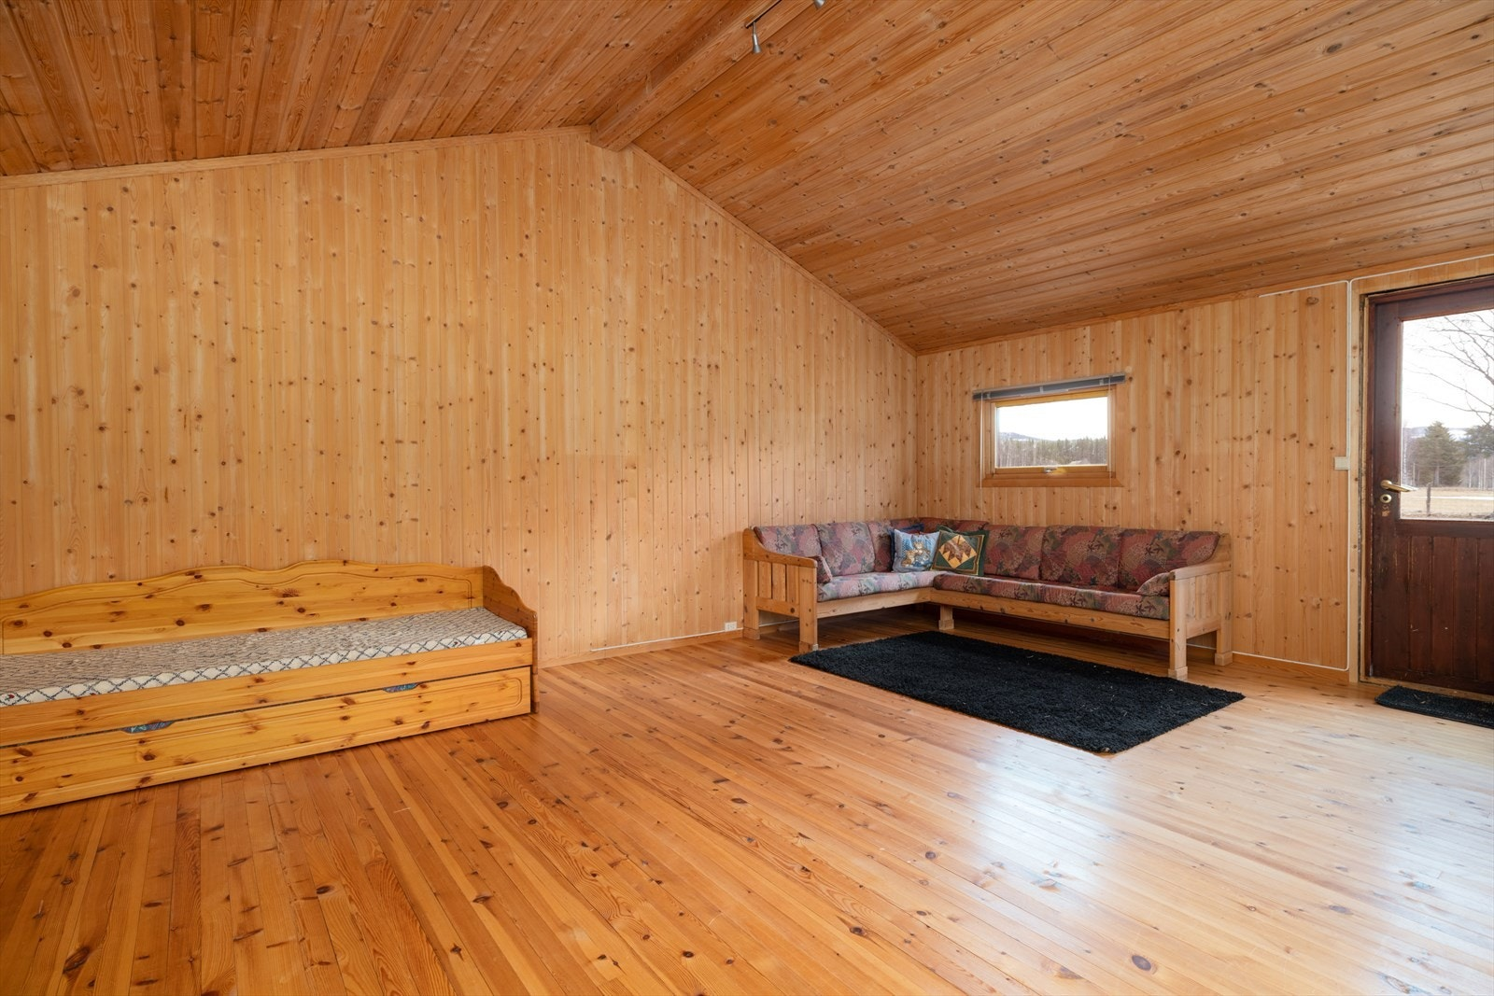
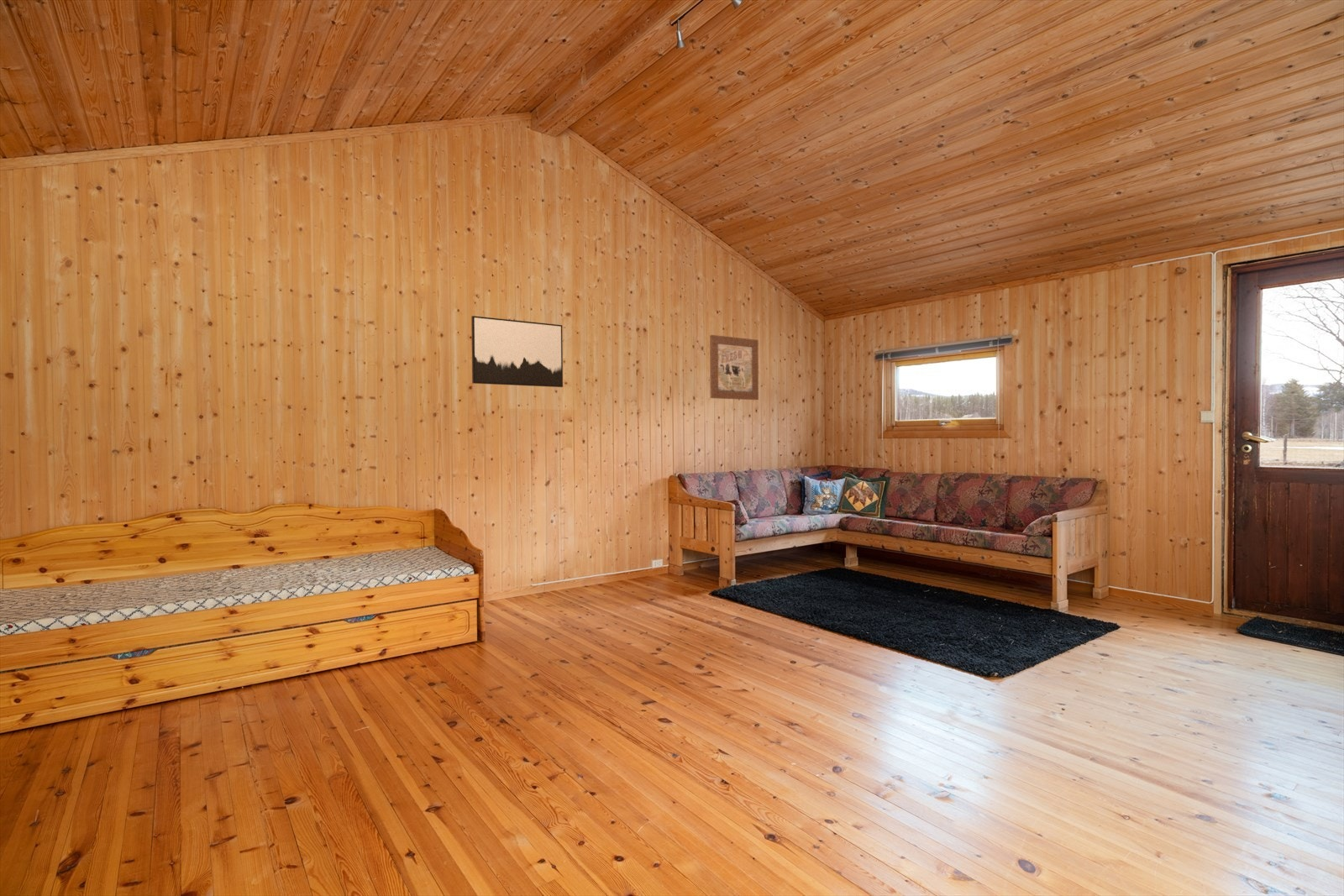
+ wall art (518, 353)
+ wall art (734, 368)
